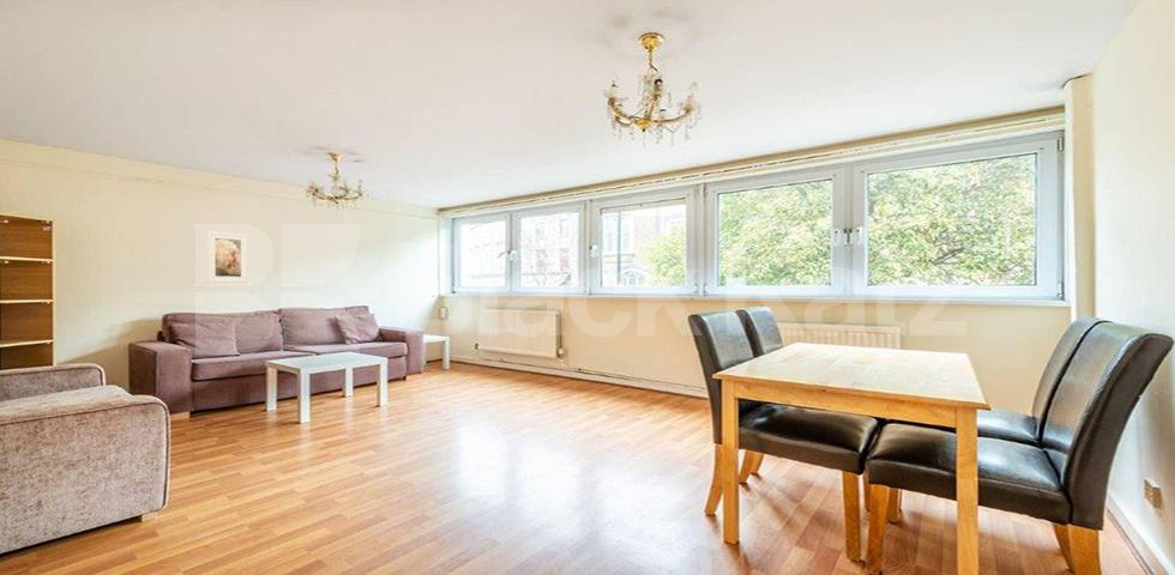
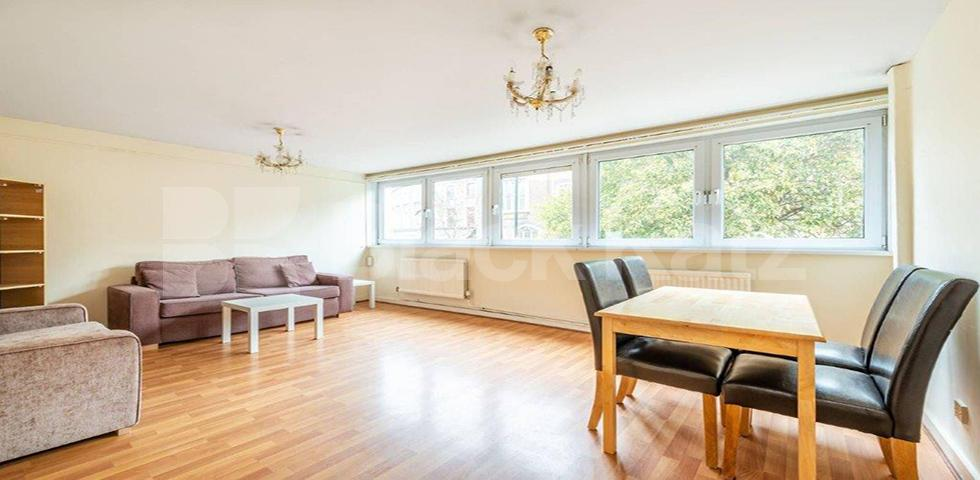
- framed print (228, 258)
